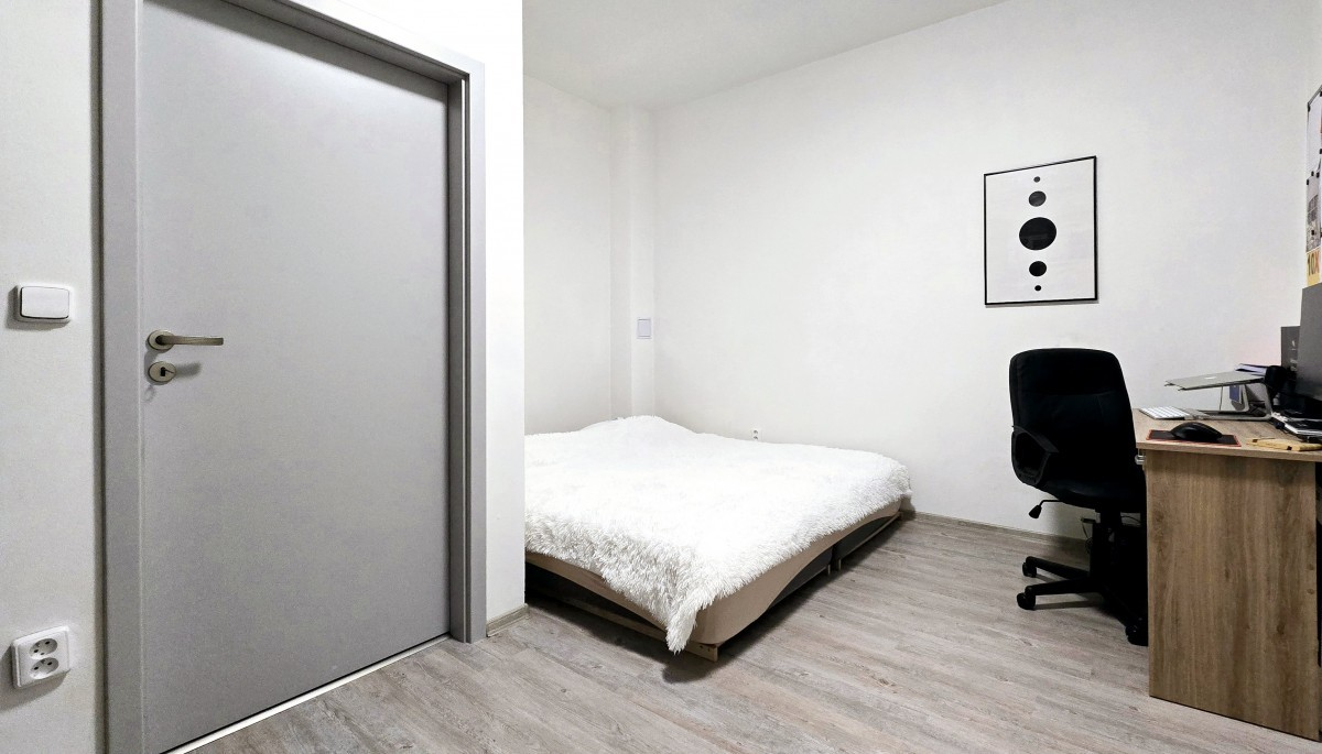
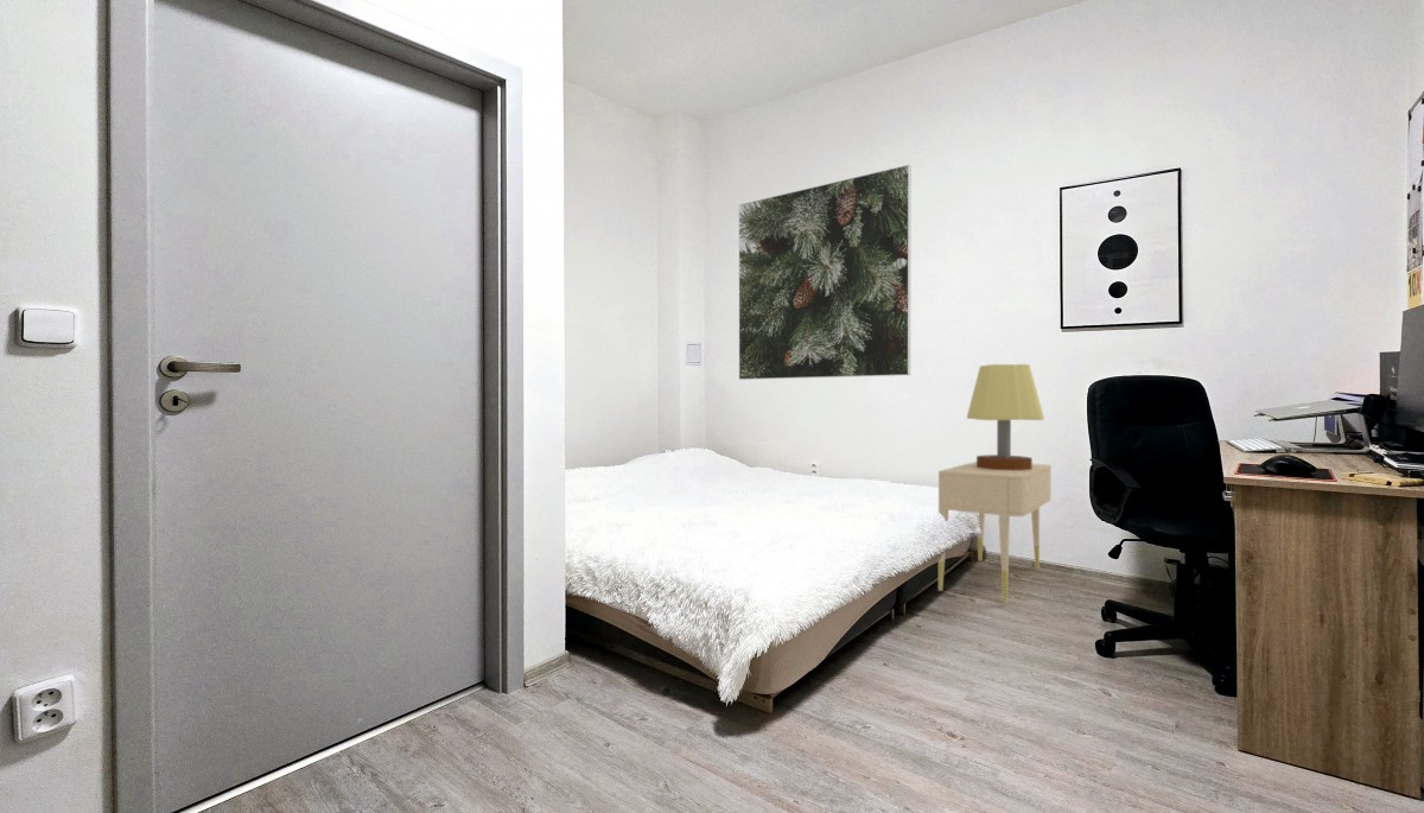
+ nightstand (999, 525)
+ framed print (816, 281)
+ table lamp (1004, 415)
